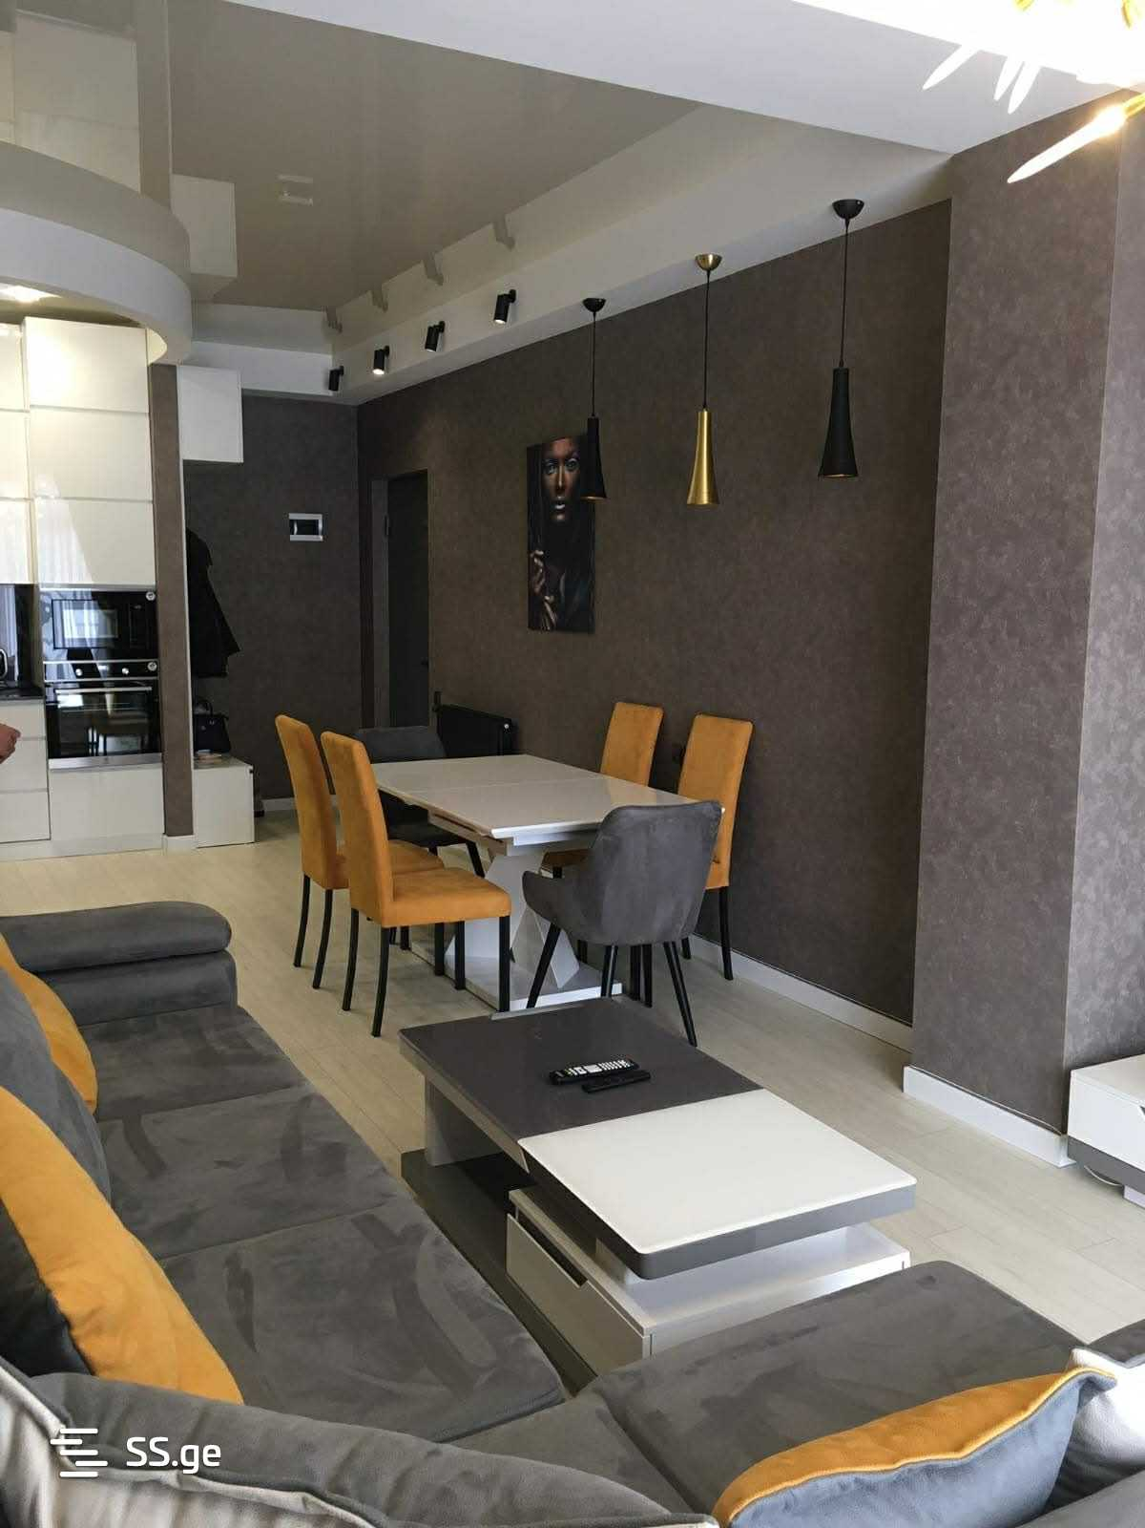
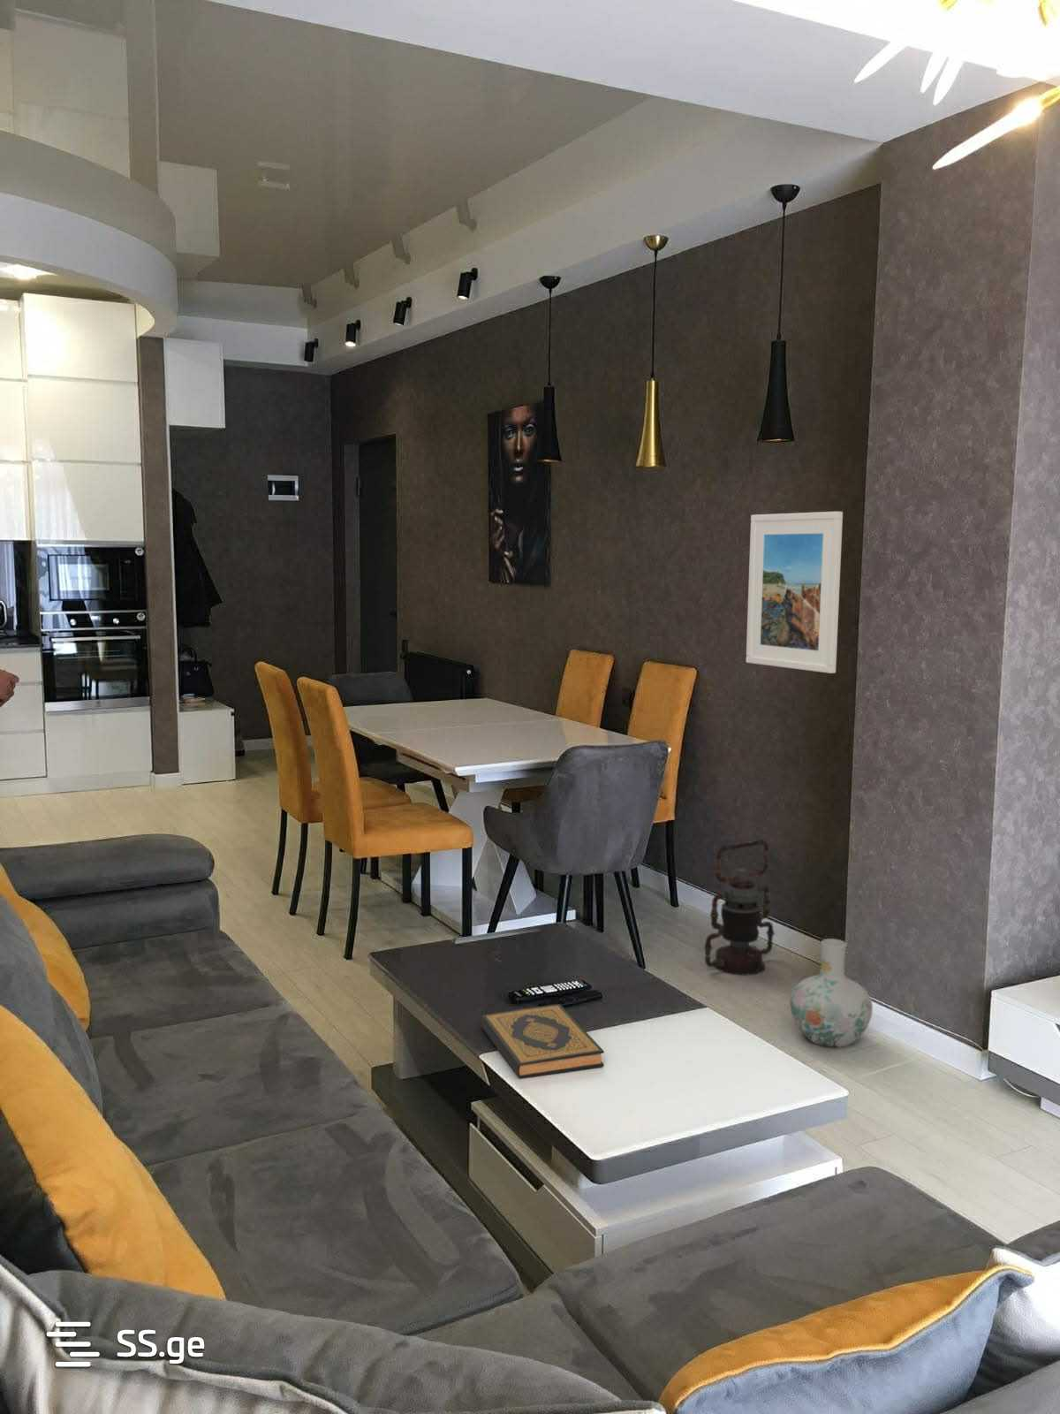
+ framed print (792, 590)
+ hardback book (540, 1039)
+ lantern (740, 904)
+ vase (832, 991)
